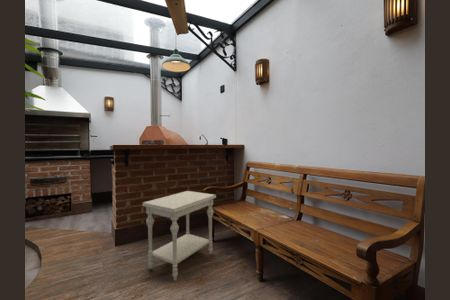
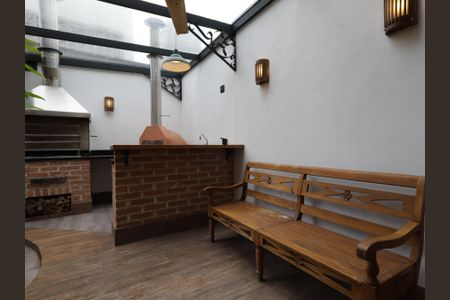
- side table (178, 228)
